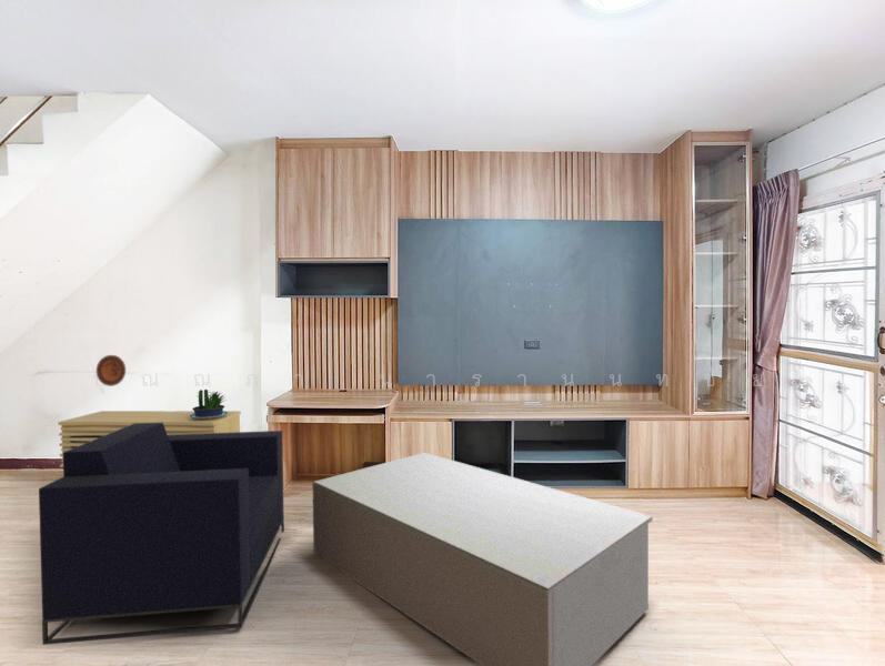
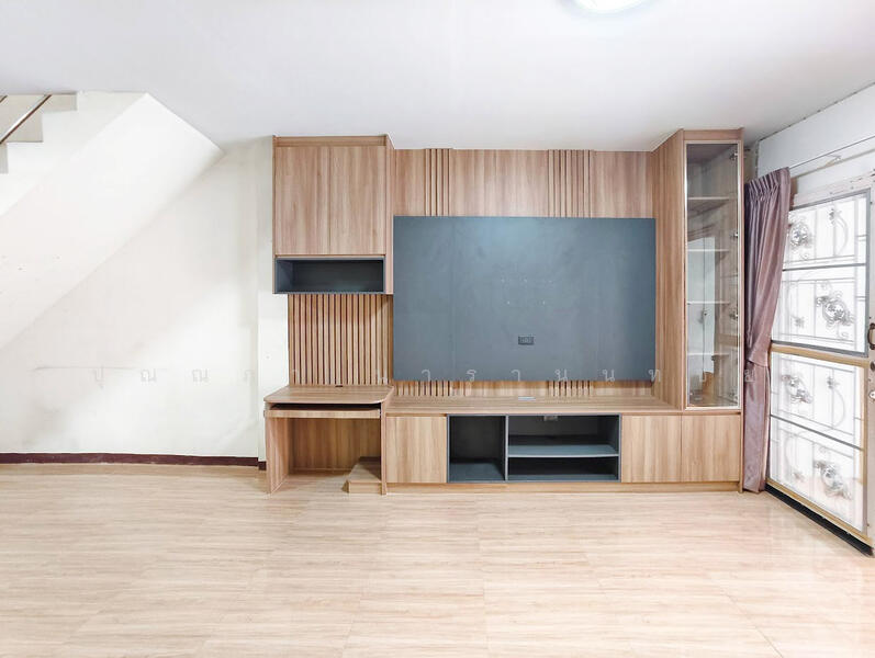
- decorative plate (111, 370)
- potted plant (210, 402)
- coffee table (464, 536)
- sideboard (168, 434)
- armchair (187, 505)
